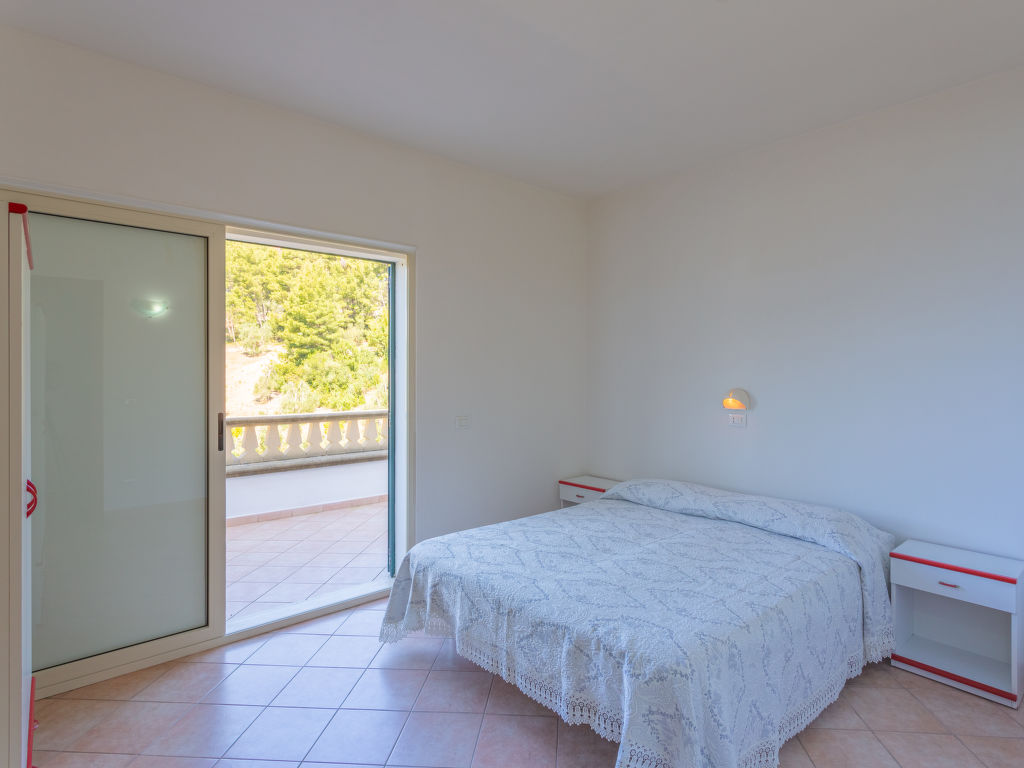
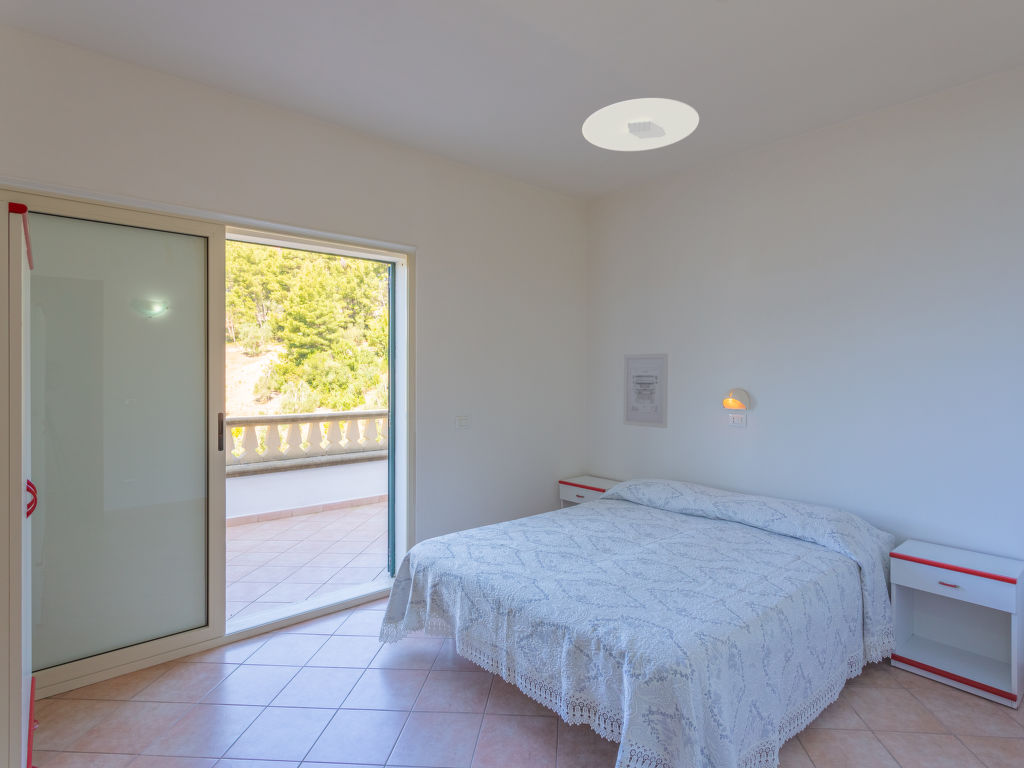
+ wall art (644, 390)
+ ceiling light (639, 121)
